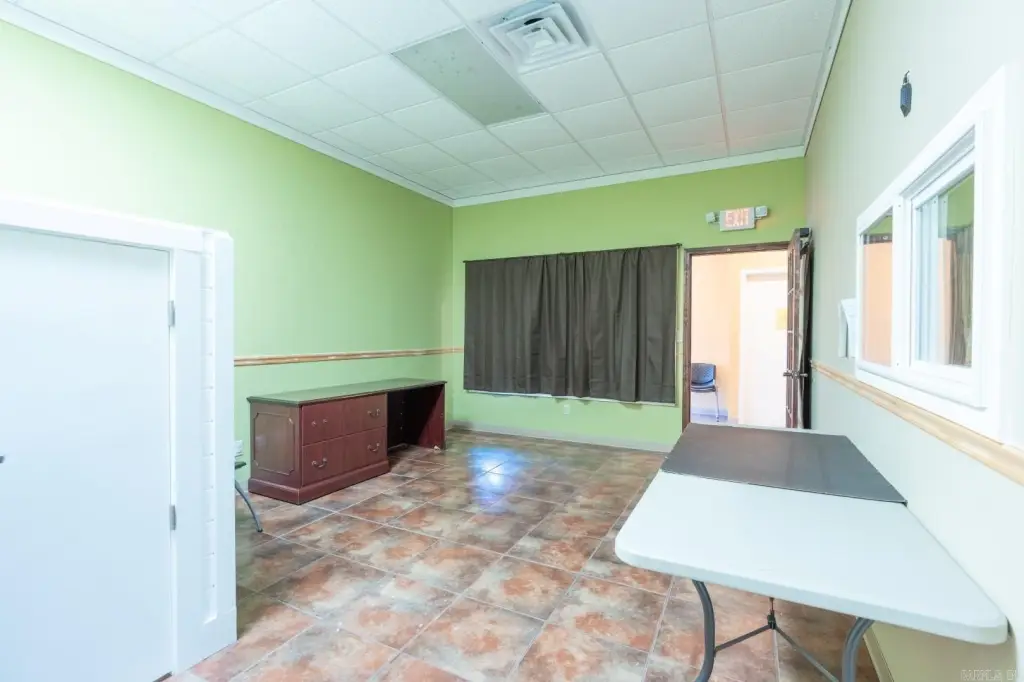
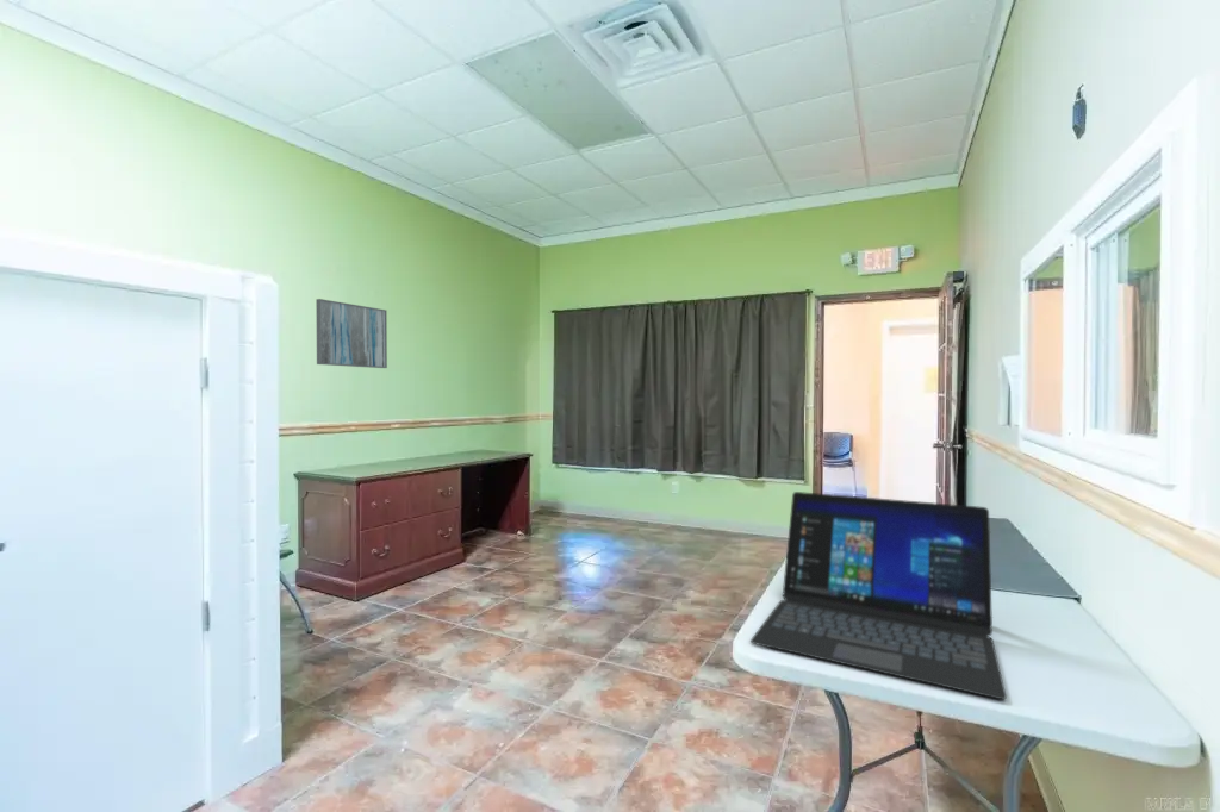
+ laptop (874, 571)
+ wall art (353, 335)
